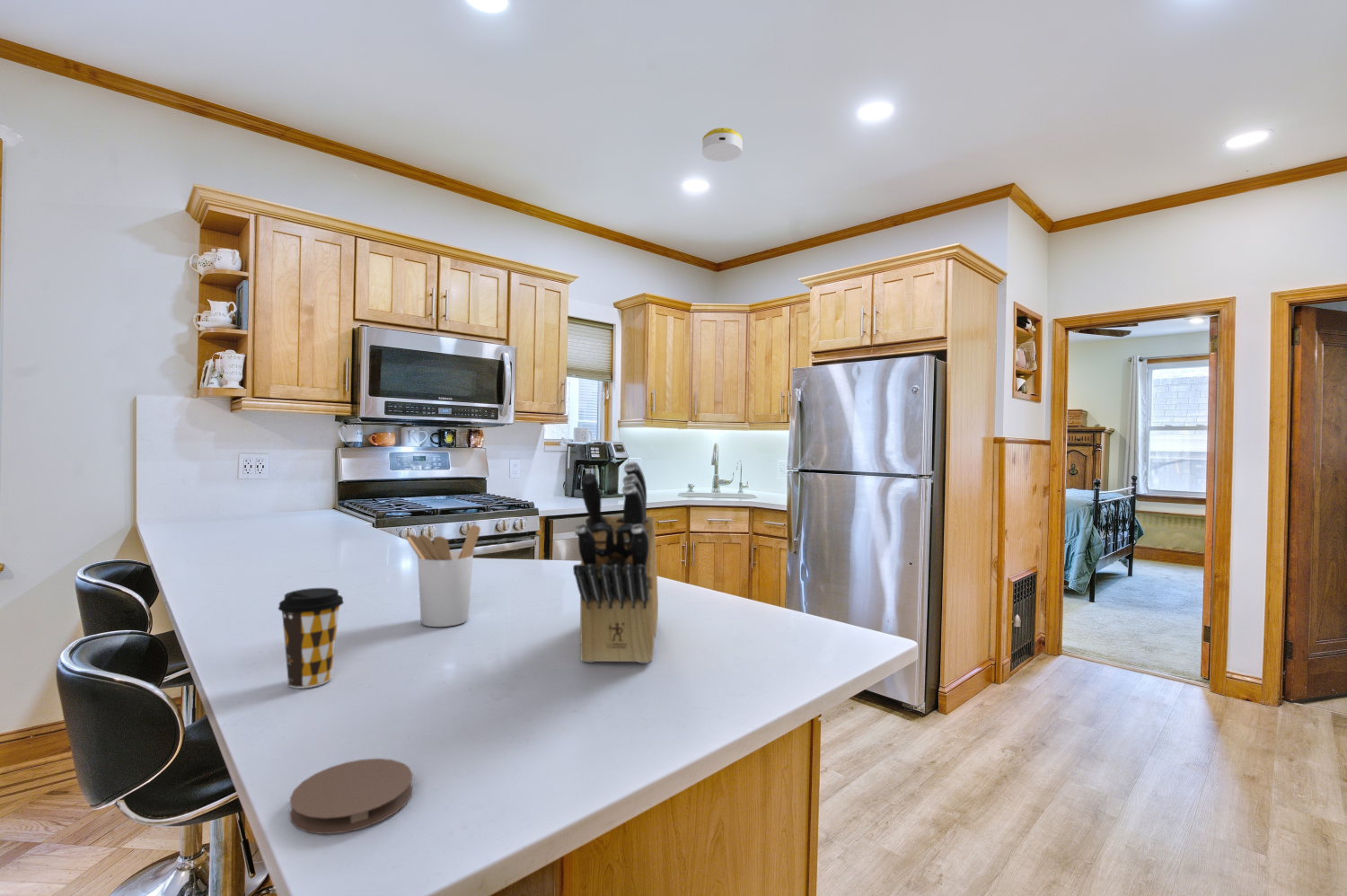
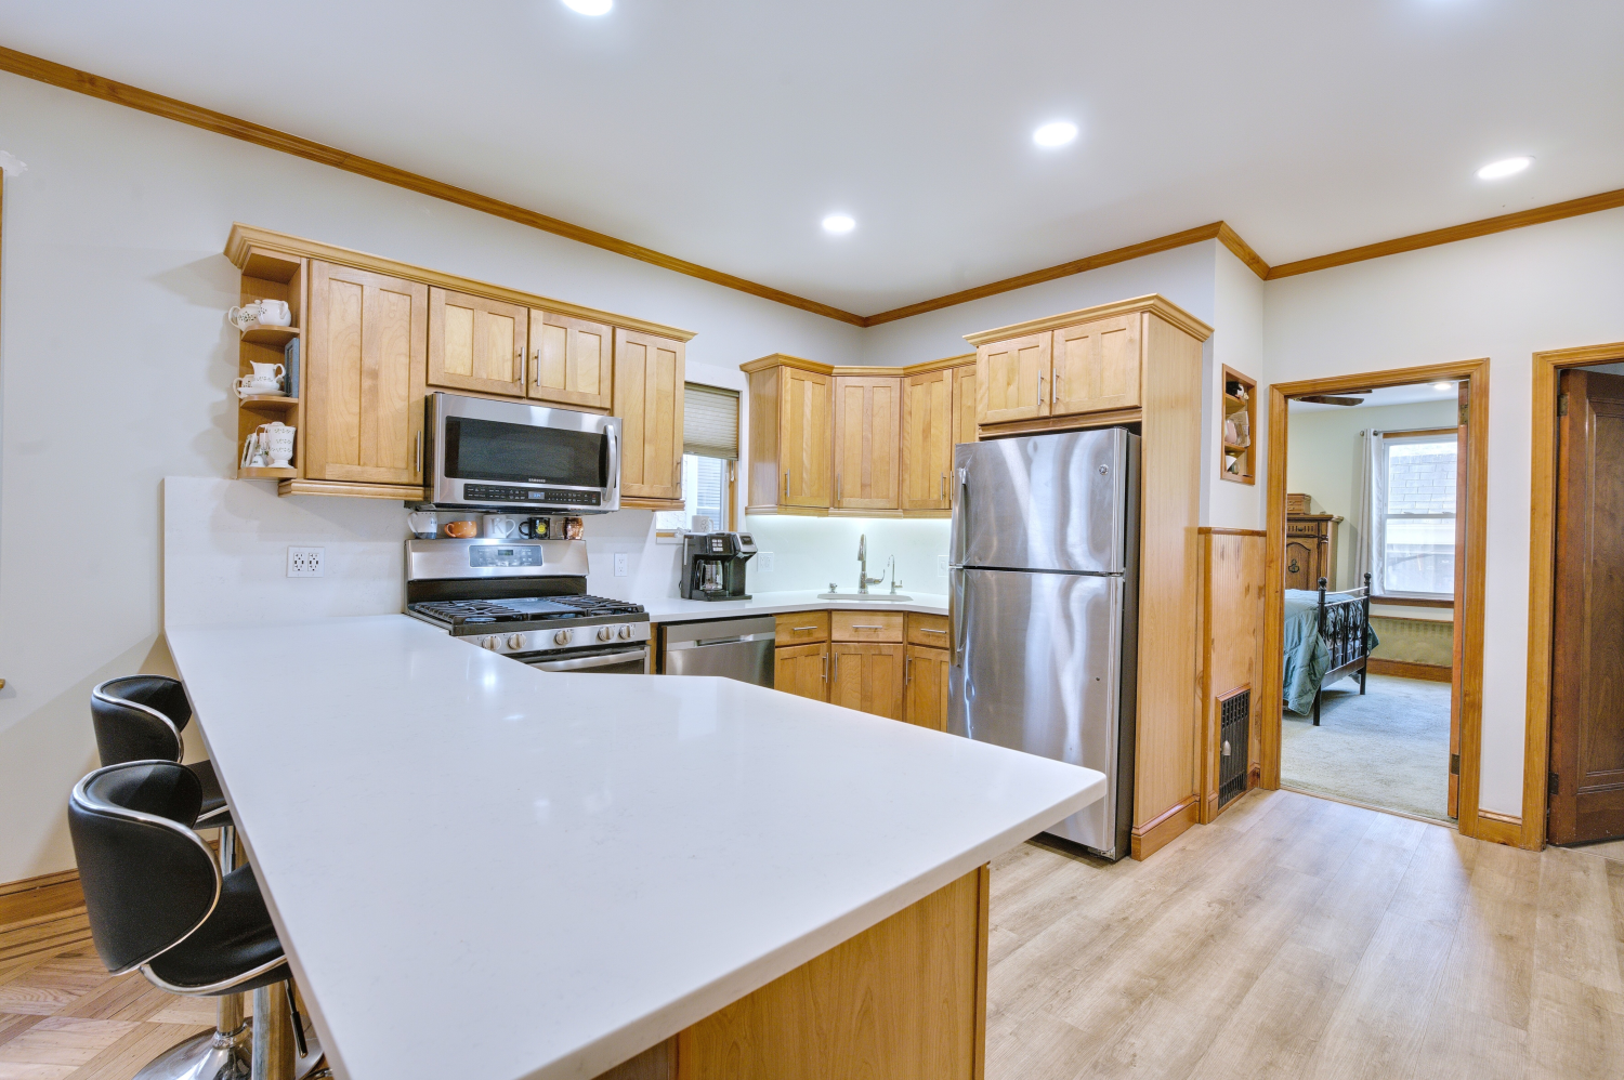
- smoke detector (722, 144)
- knife block (621, 554)
- coaster (353, 793)
- coffee cup (311, 637)
- utensil holder (440, 575)
